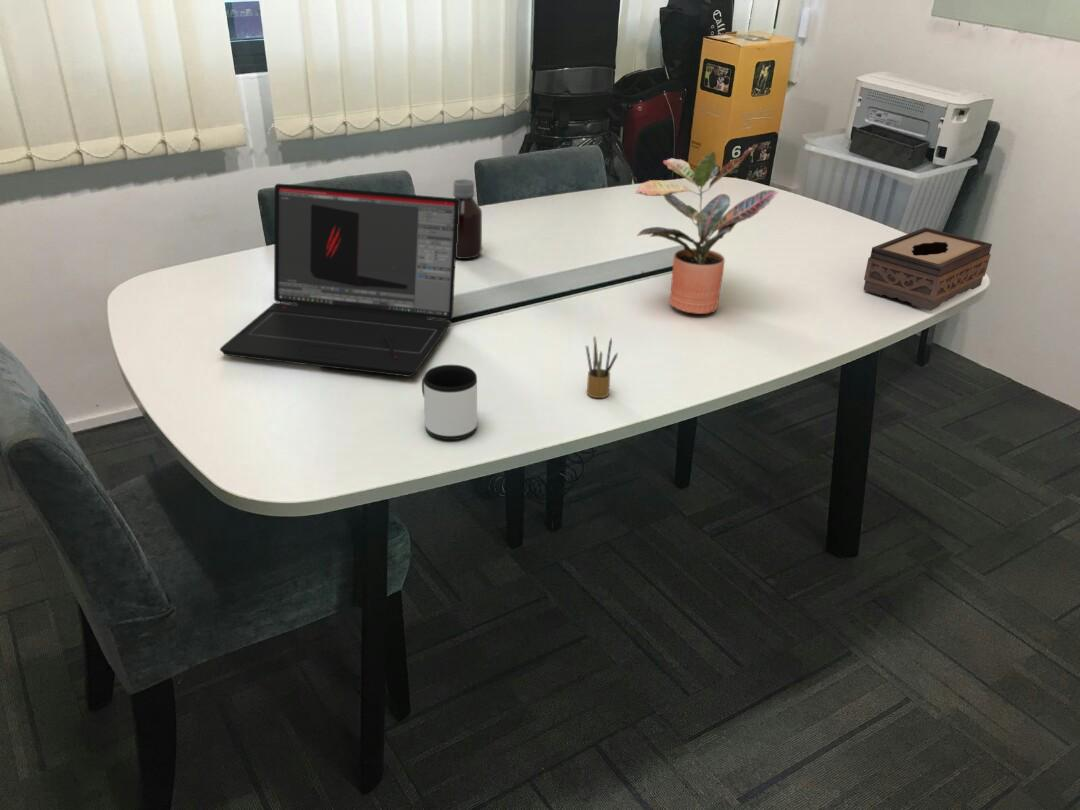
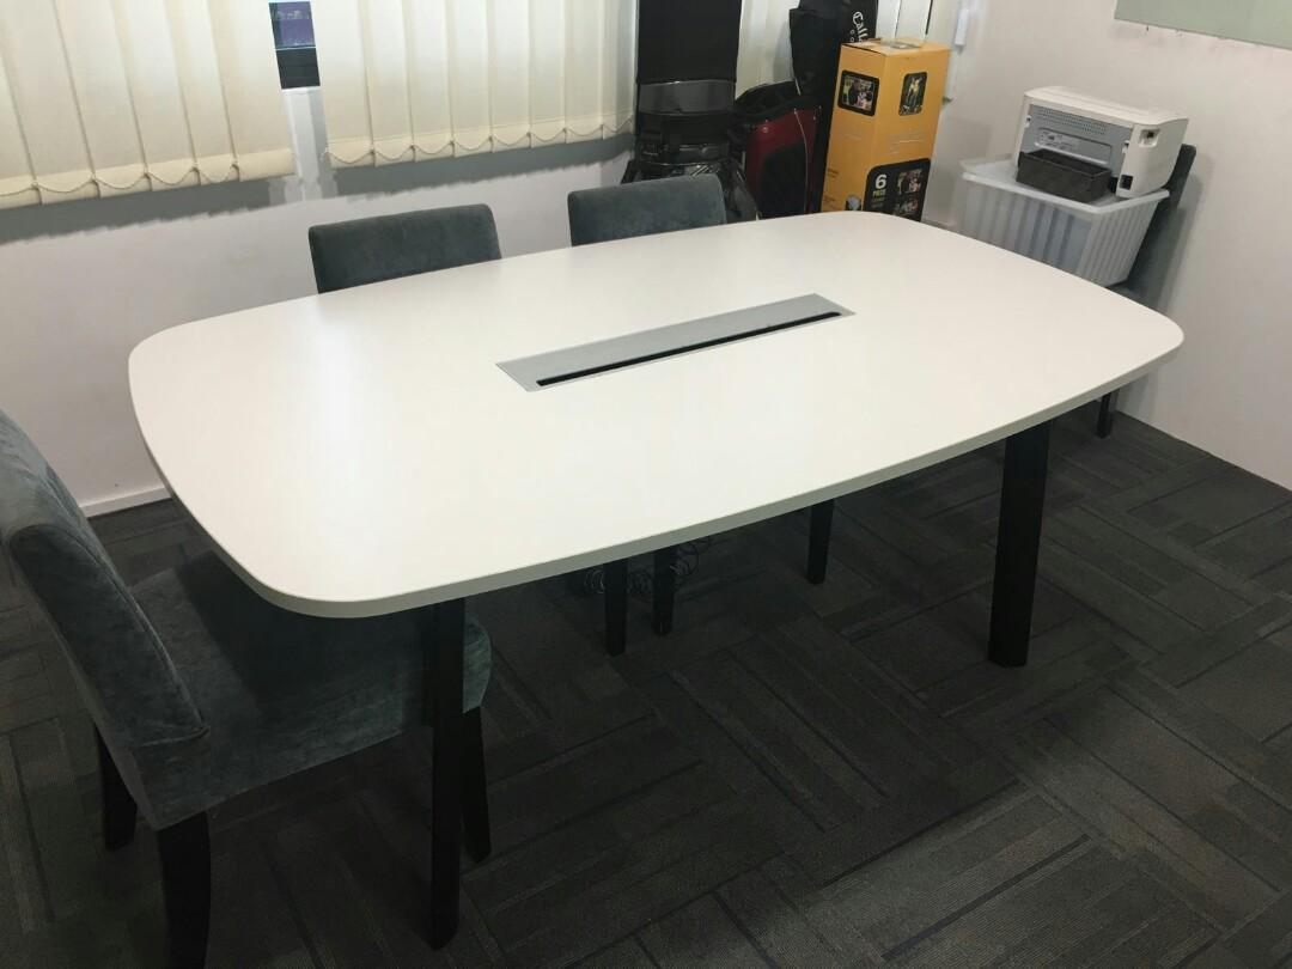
- bottle (464, 218)
- laptop (341, 275)
- mug (444, 398)
- tissue box (927, 266)
- potted plant (694, 223)
- pencil box (600, 368)
